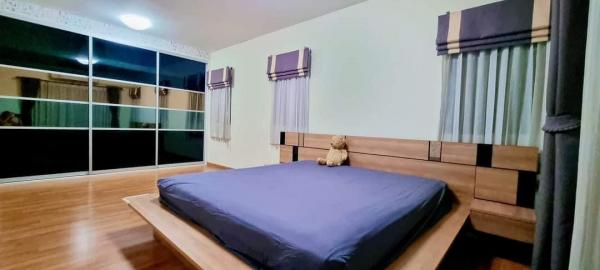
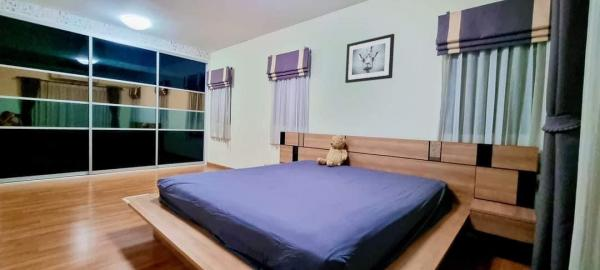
+ wall art (368, 60)
